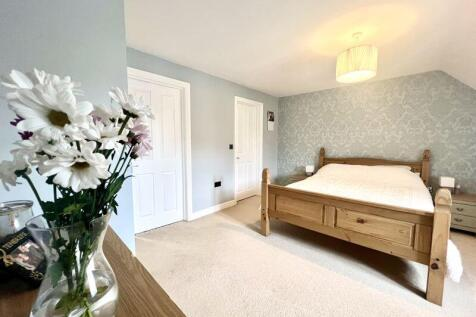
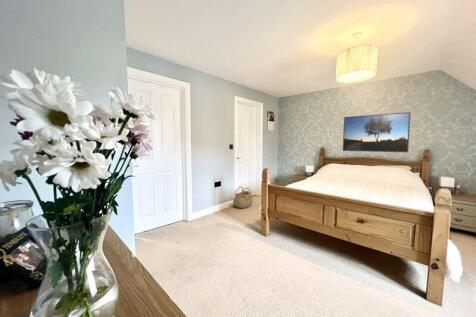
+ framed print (373, 133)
+ basket (243, 196)
